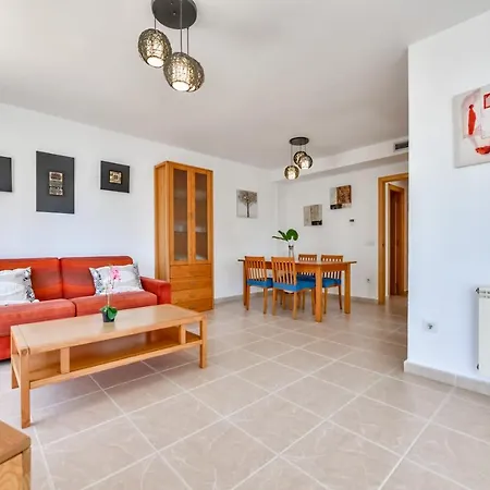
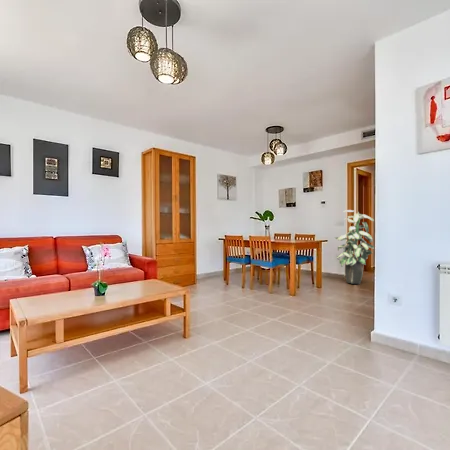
+ indoor plant (353, 246)
